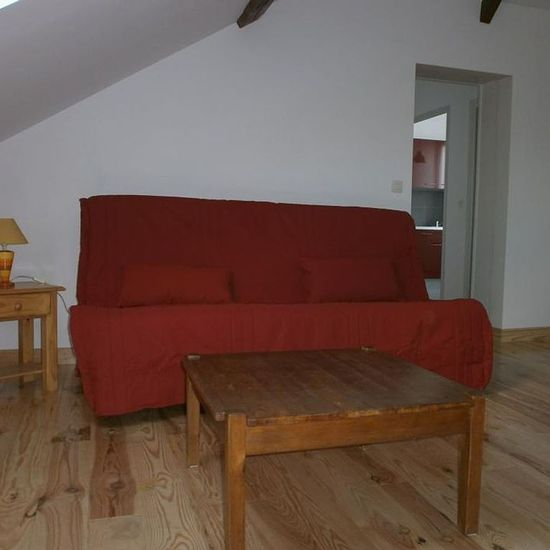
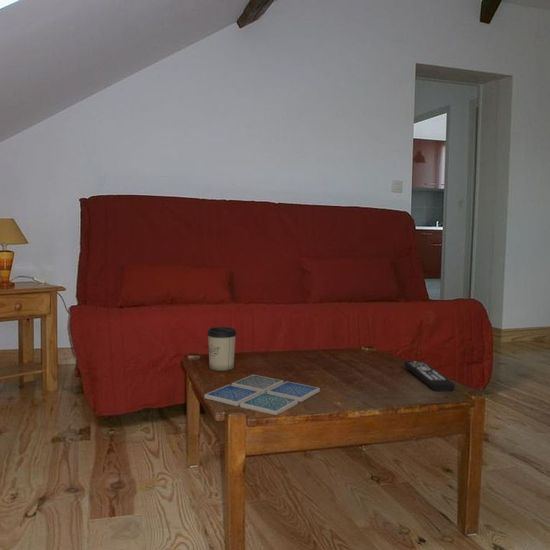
+ remote control (427, 374)
+ drink coaster (263, 393)
+ cup (221, 348)
